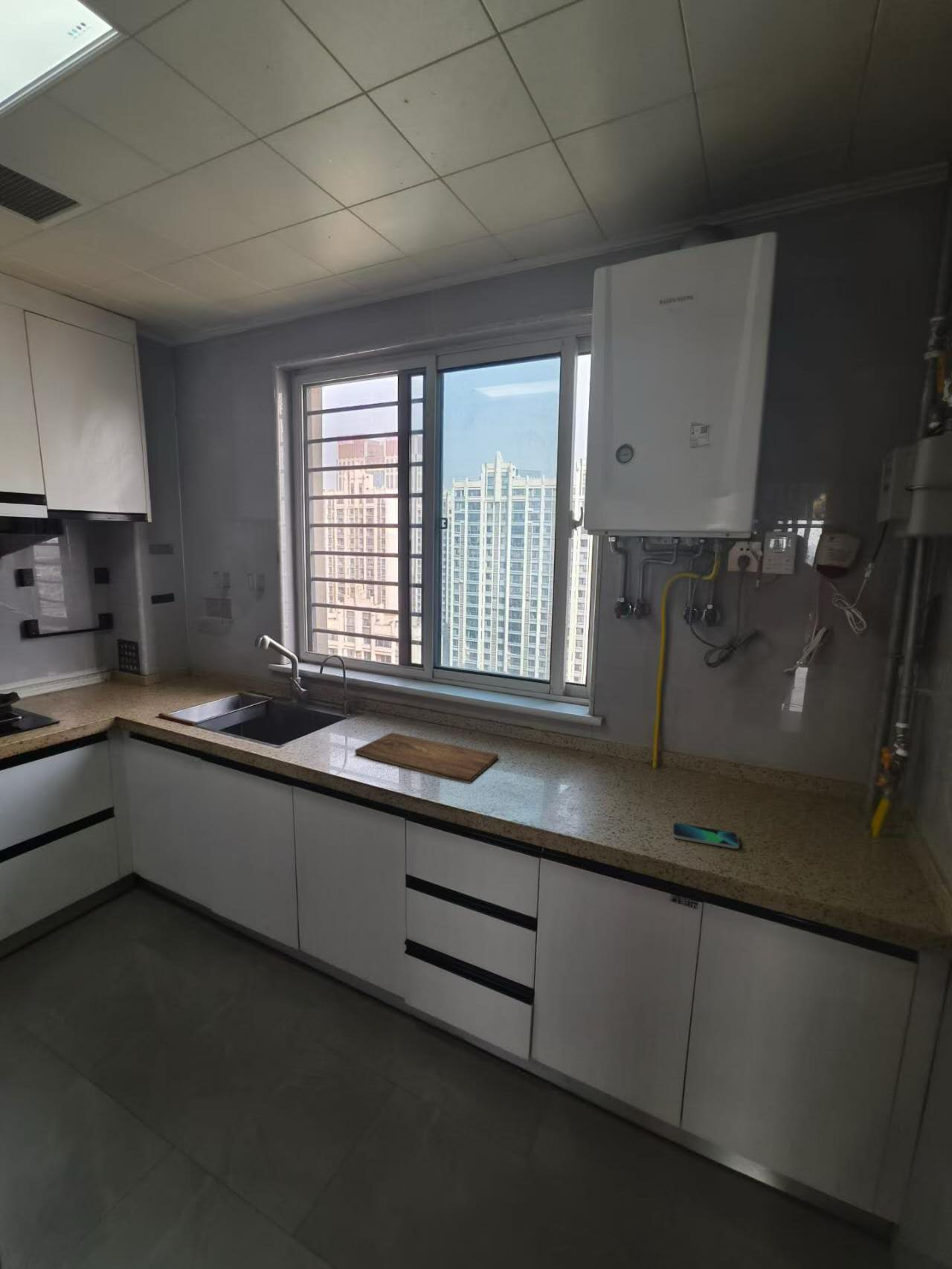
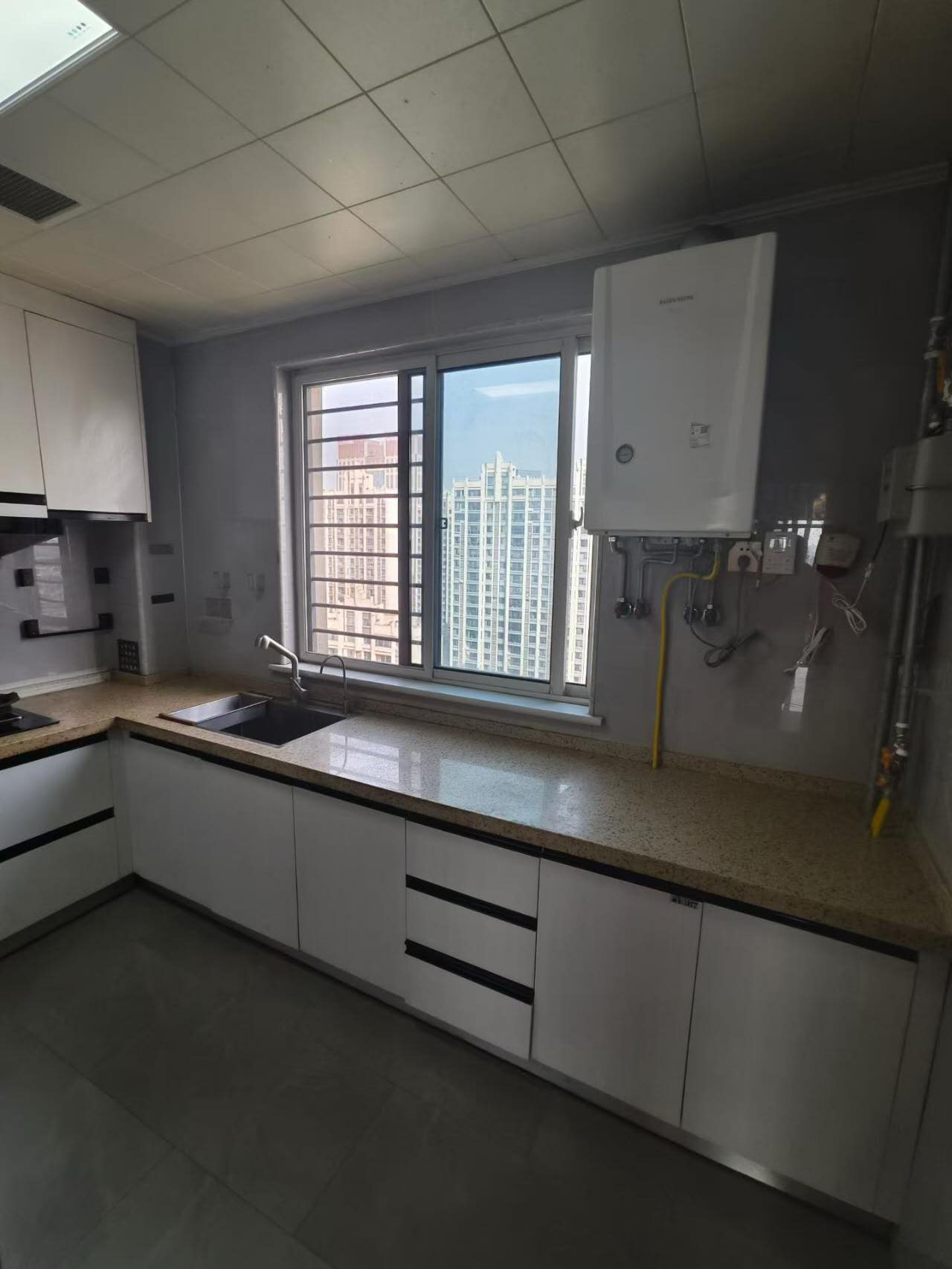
- cutting board (425, 754)
- smartphone (704, 835)
